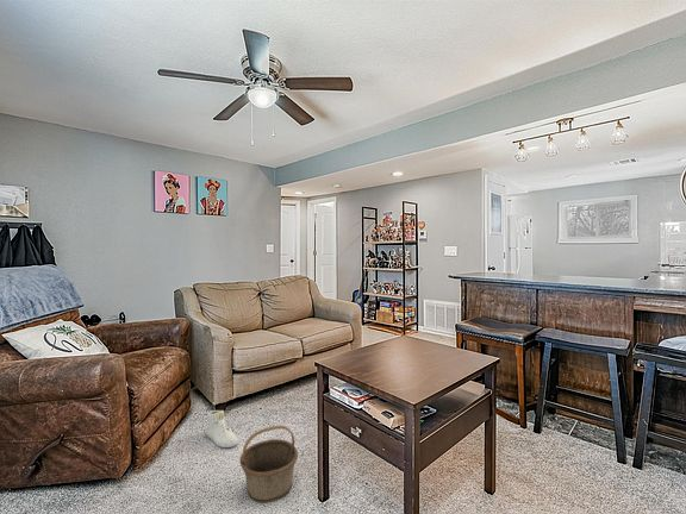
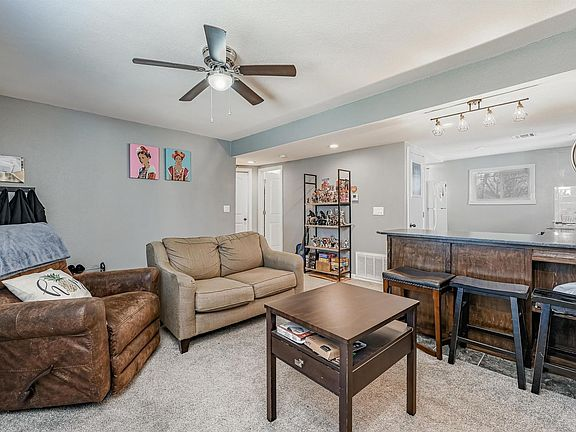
- basket (269, 457)
- sneaker (220, 426)
